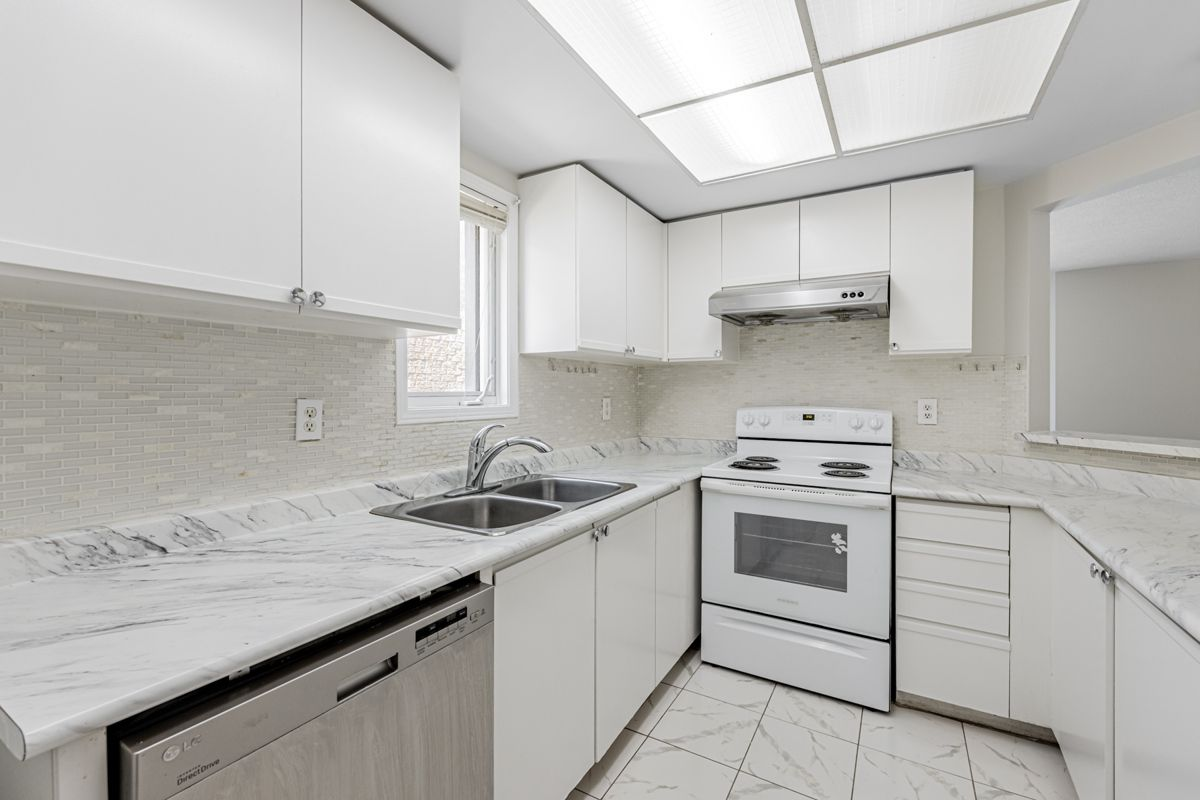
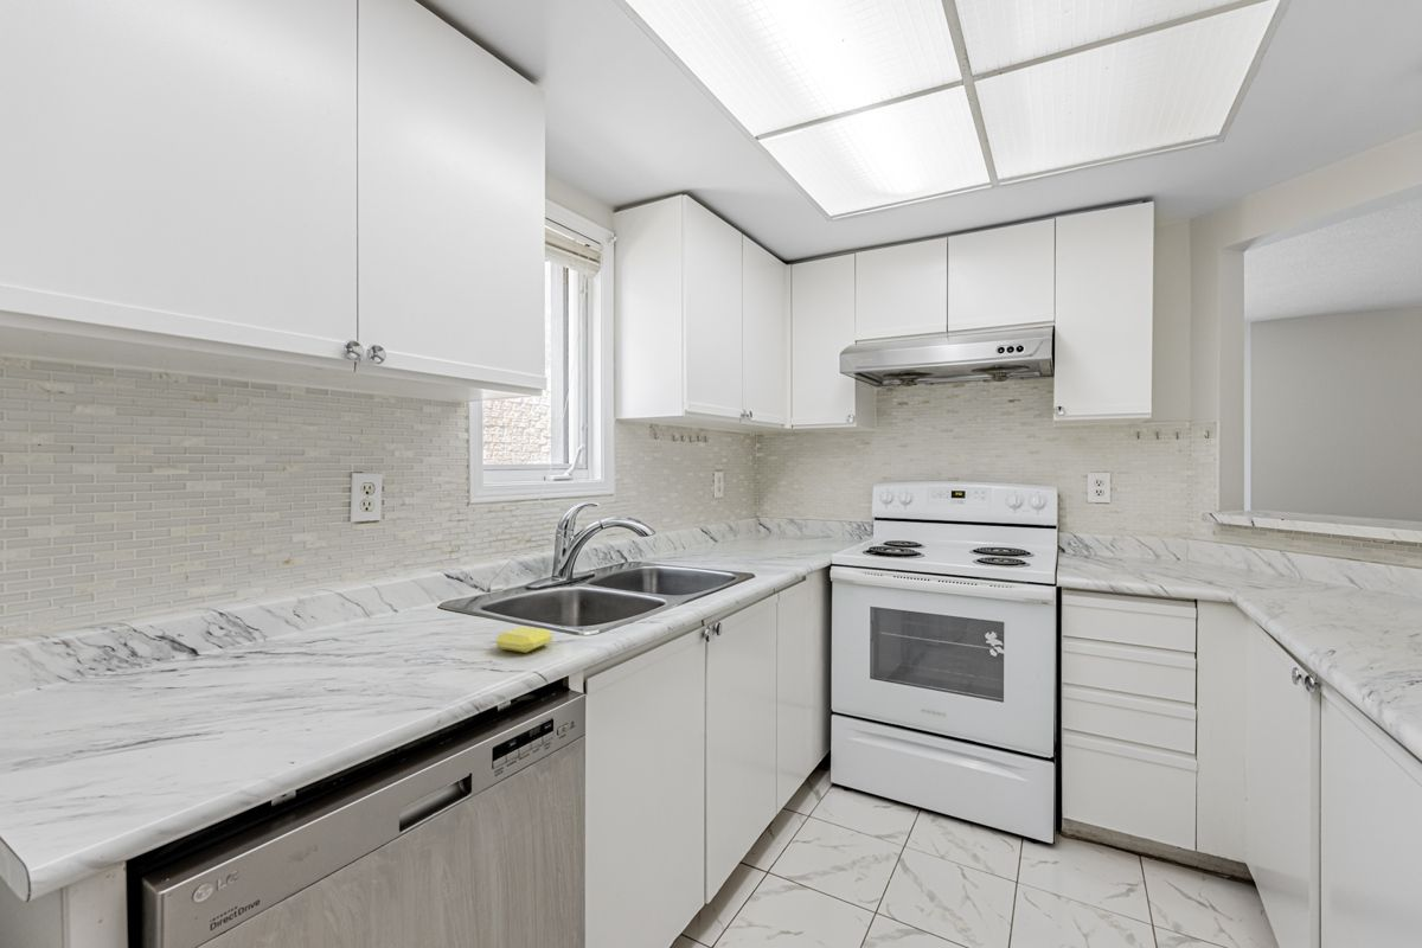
+ soap bar (524, 639)
